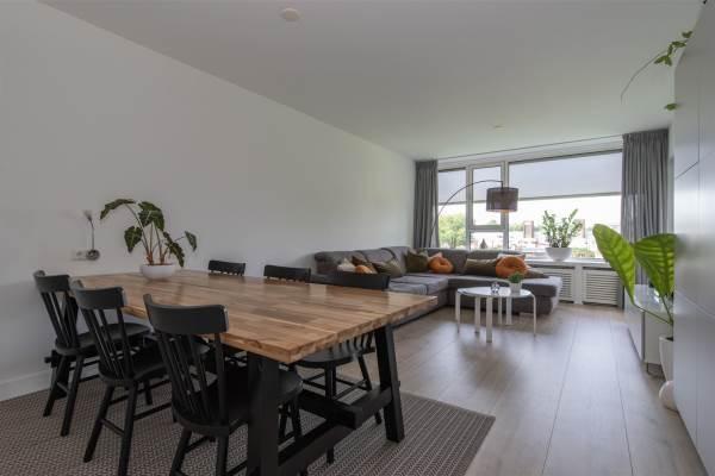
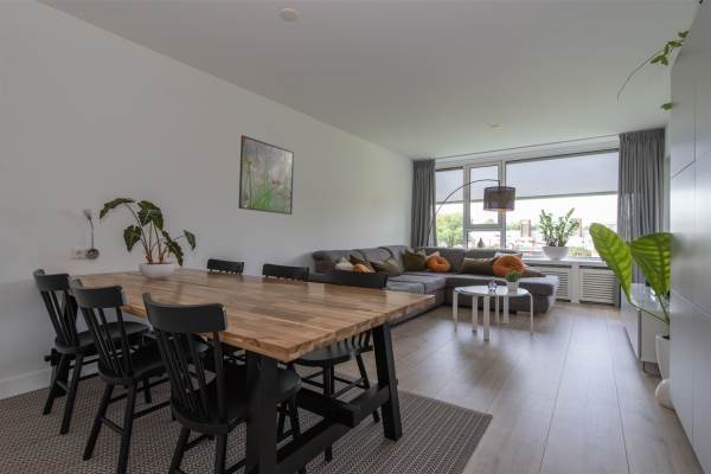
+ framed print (268, 178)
